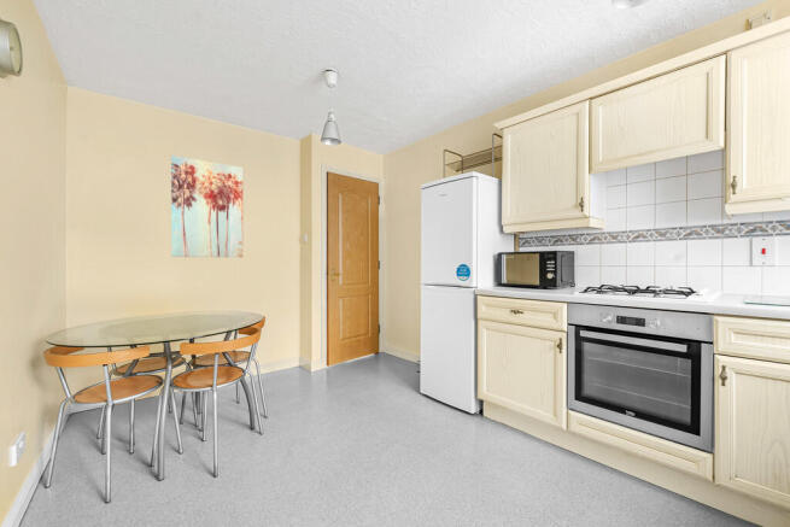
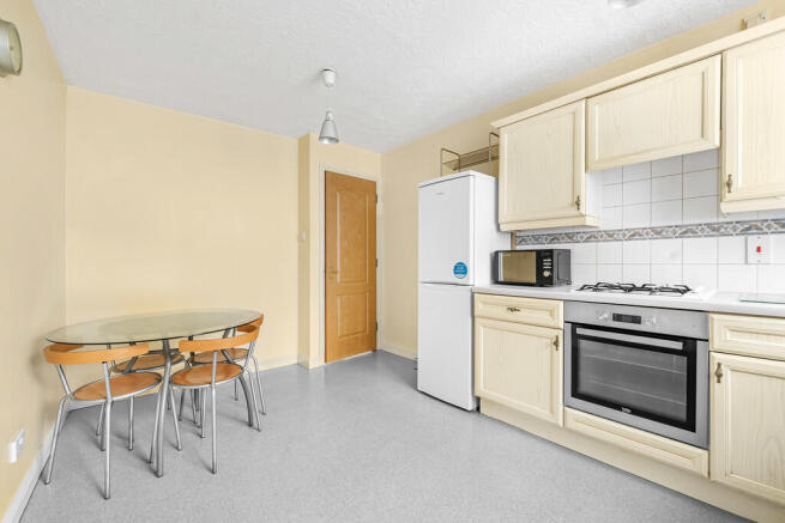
- wall art (209, 209)
